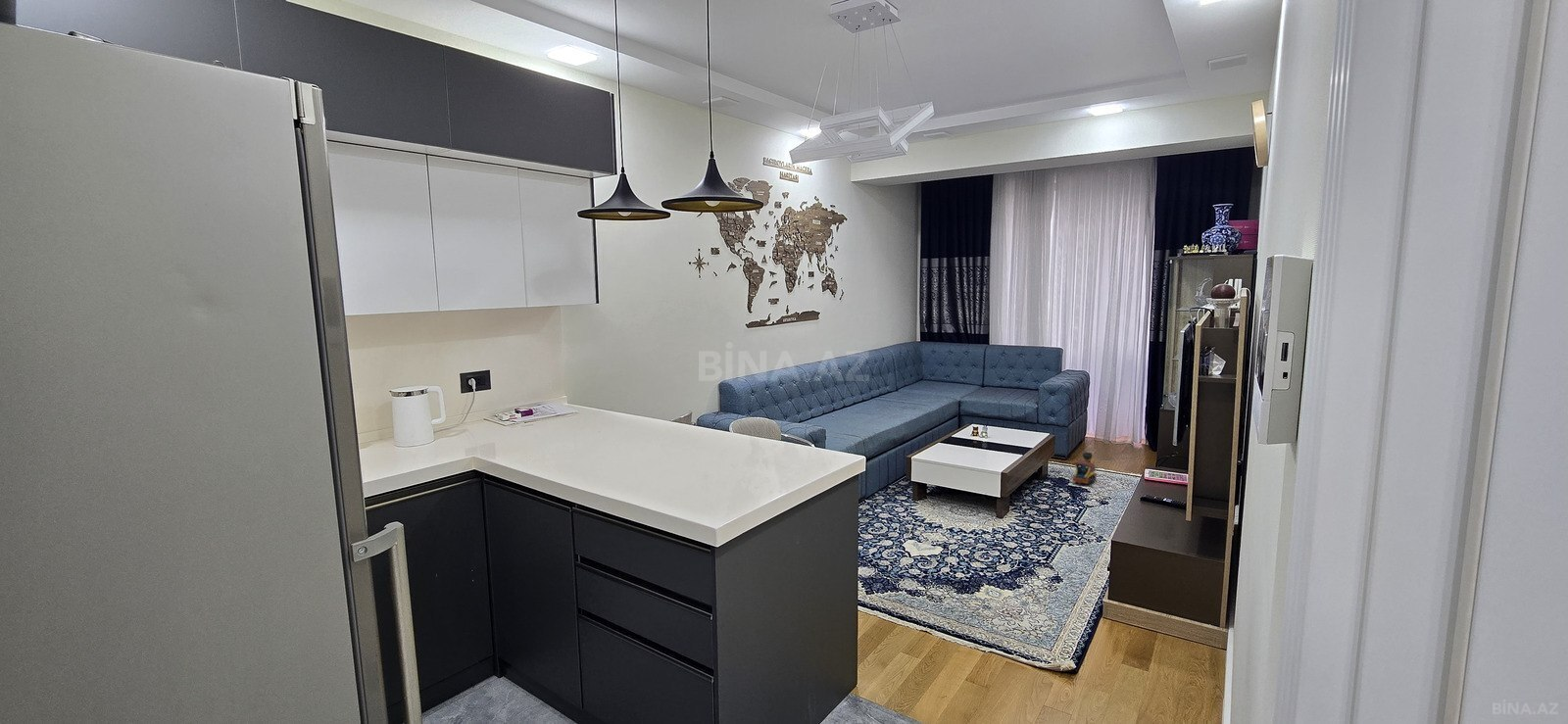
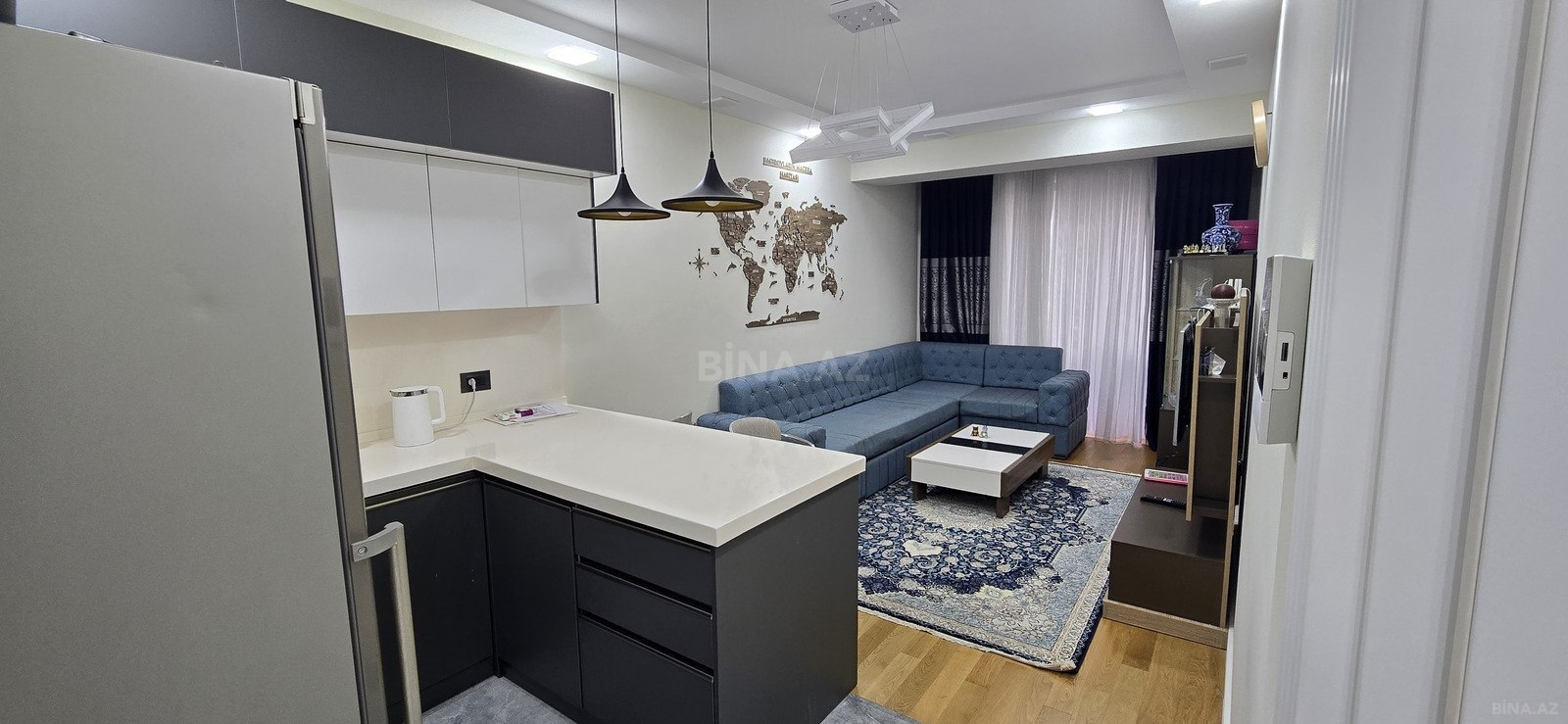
- toy train (1085, 467)
